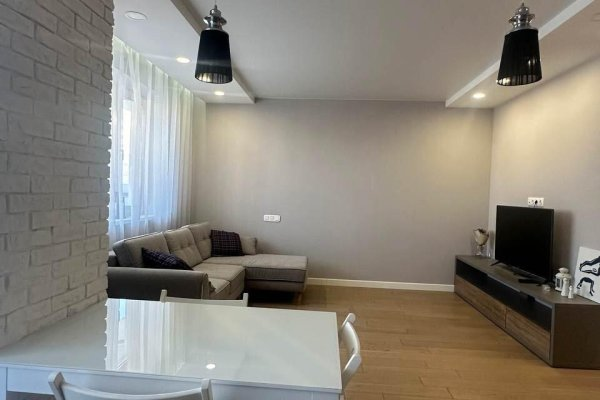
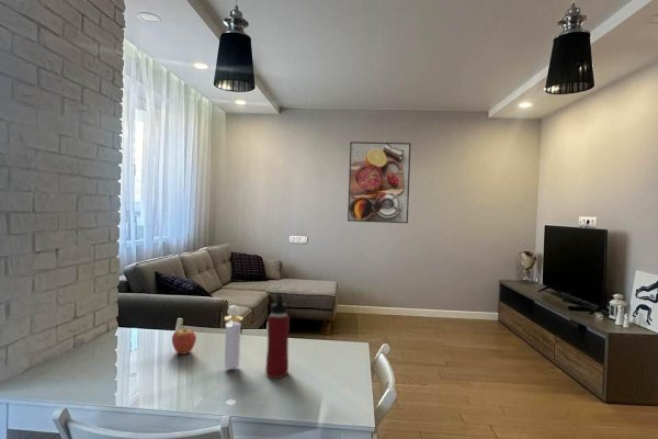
+ perfume bottle (232, 336)
+ water bottle (277, 334)
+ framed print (378, 182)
+ fruit (183, 338)
